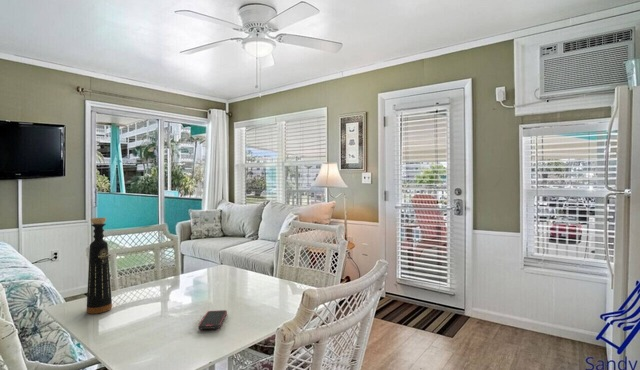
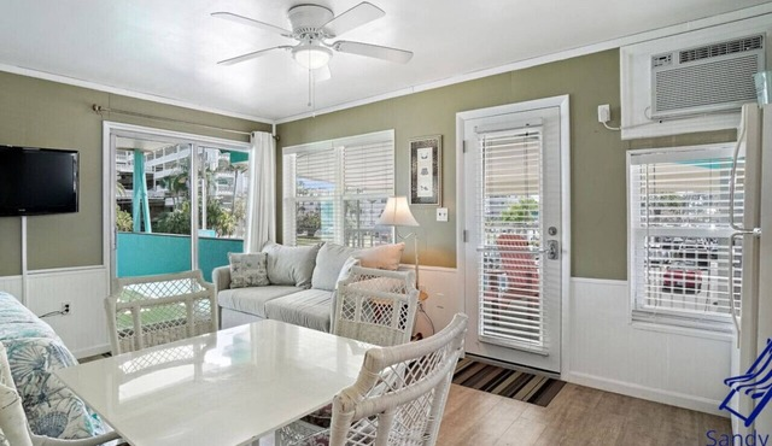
- smartphone (213, 319)
- bottle (99, 264)
